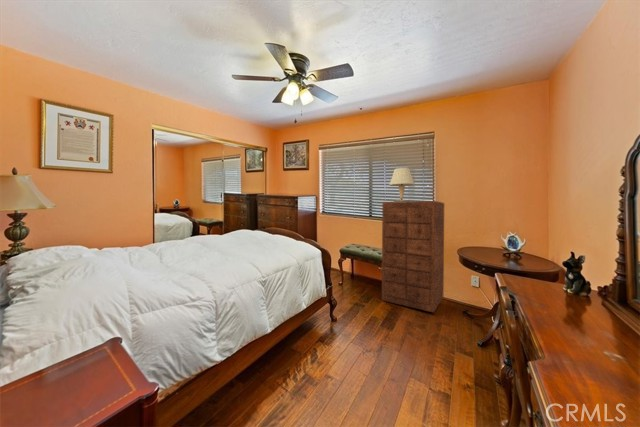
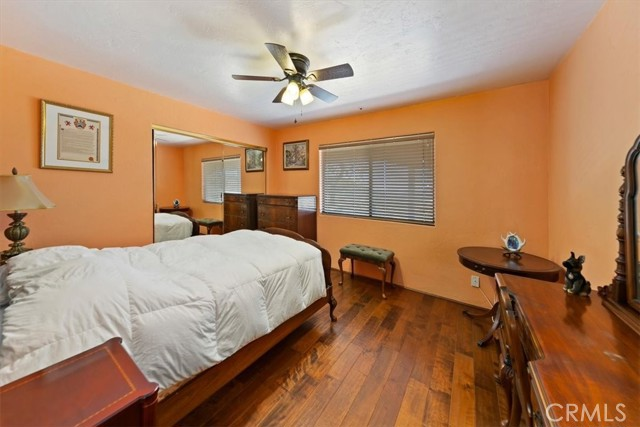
- table lamp (401, 185)
- dresser (413, 250)
